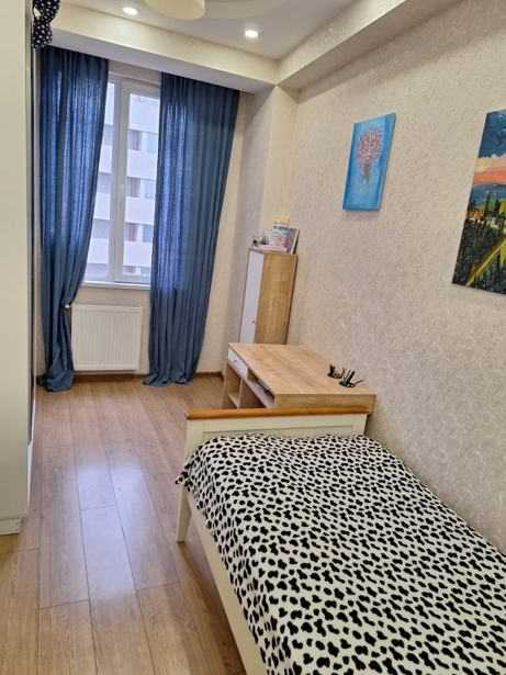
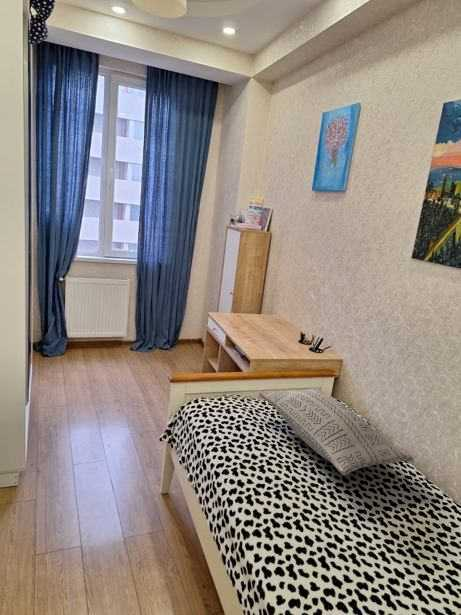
+ pillow (326, 424)
